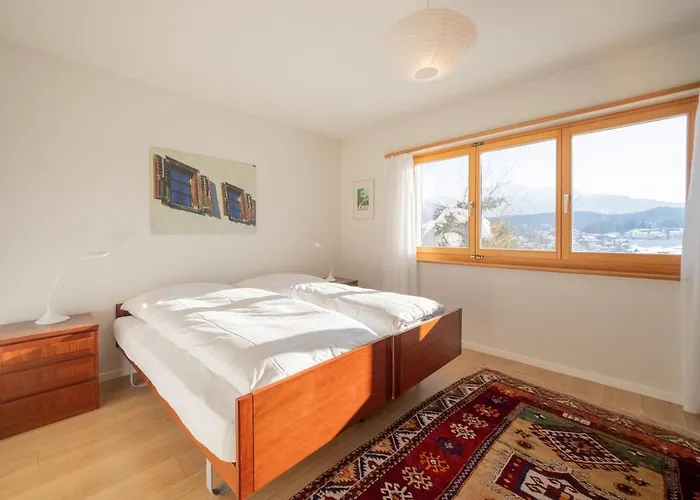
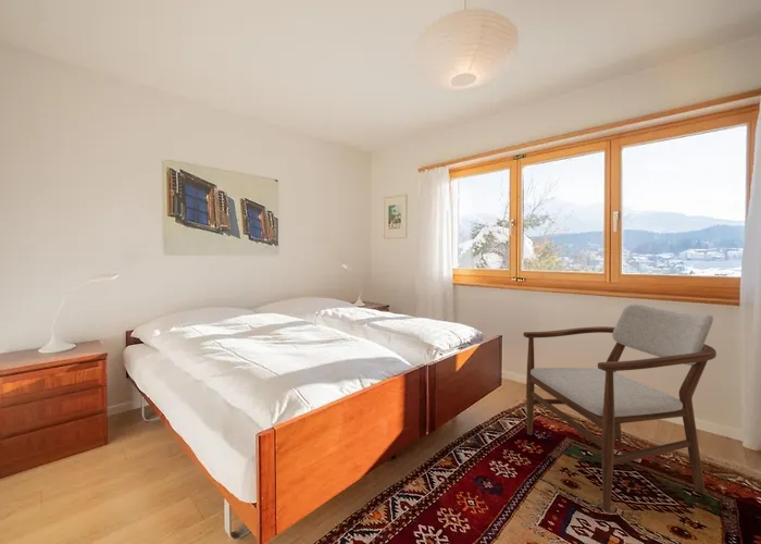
+ armchair (619, 386)
